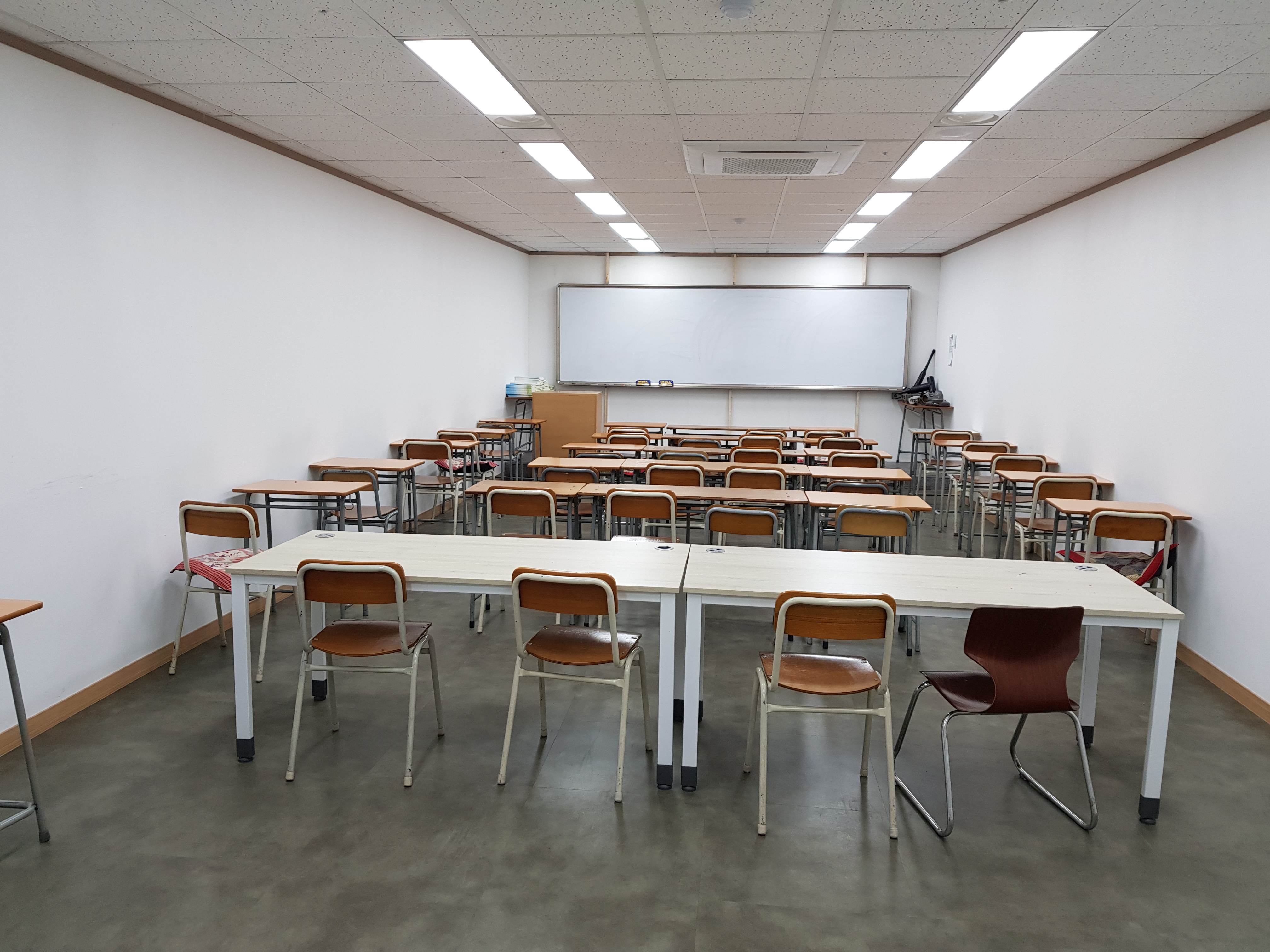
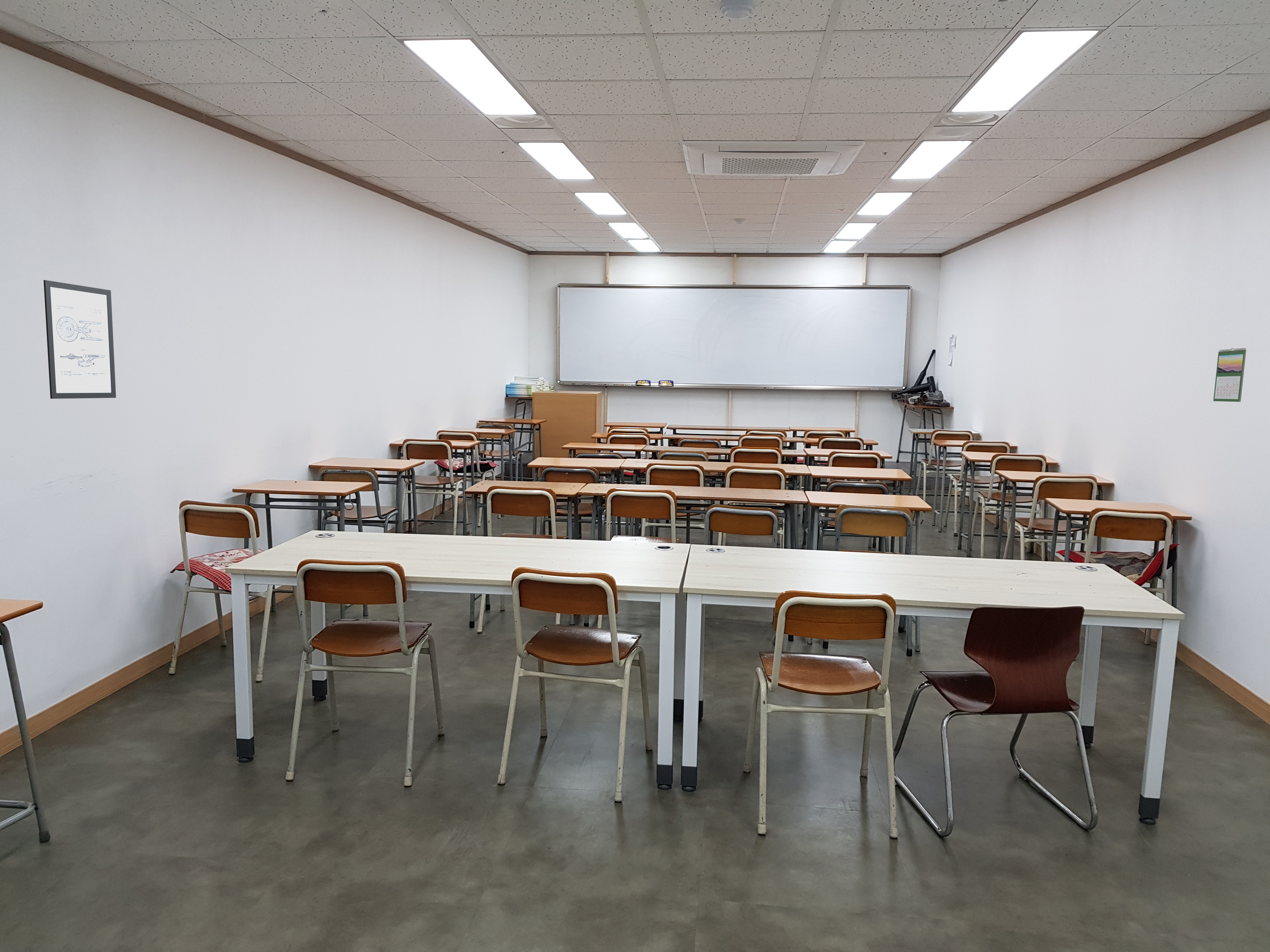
+ calendar (1229, 375)
+ wall art (82, 342)
